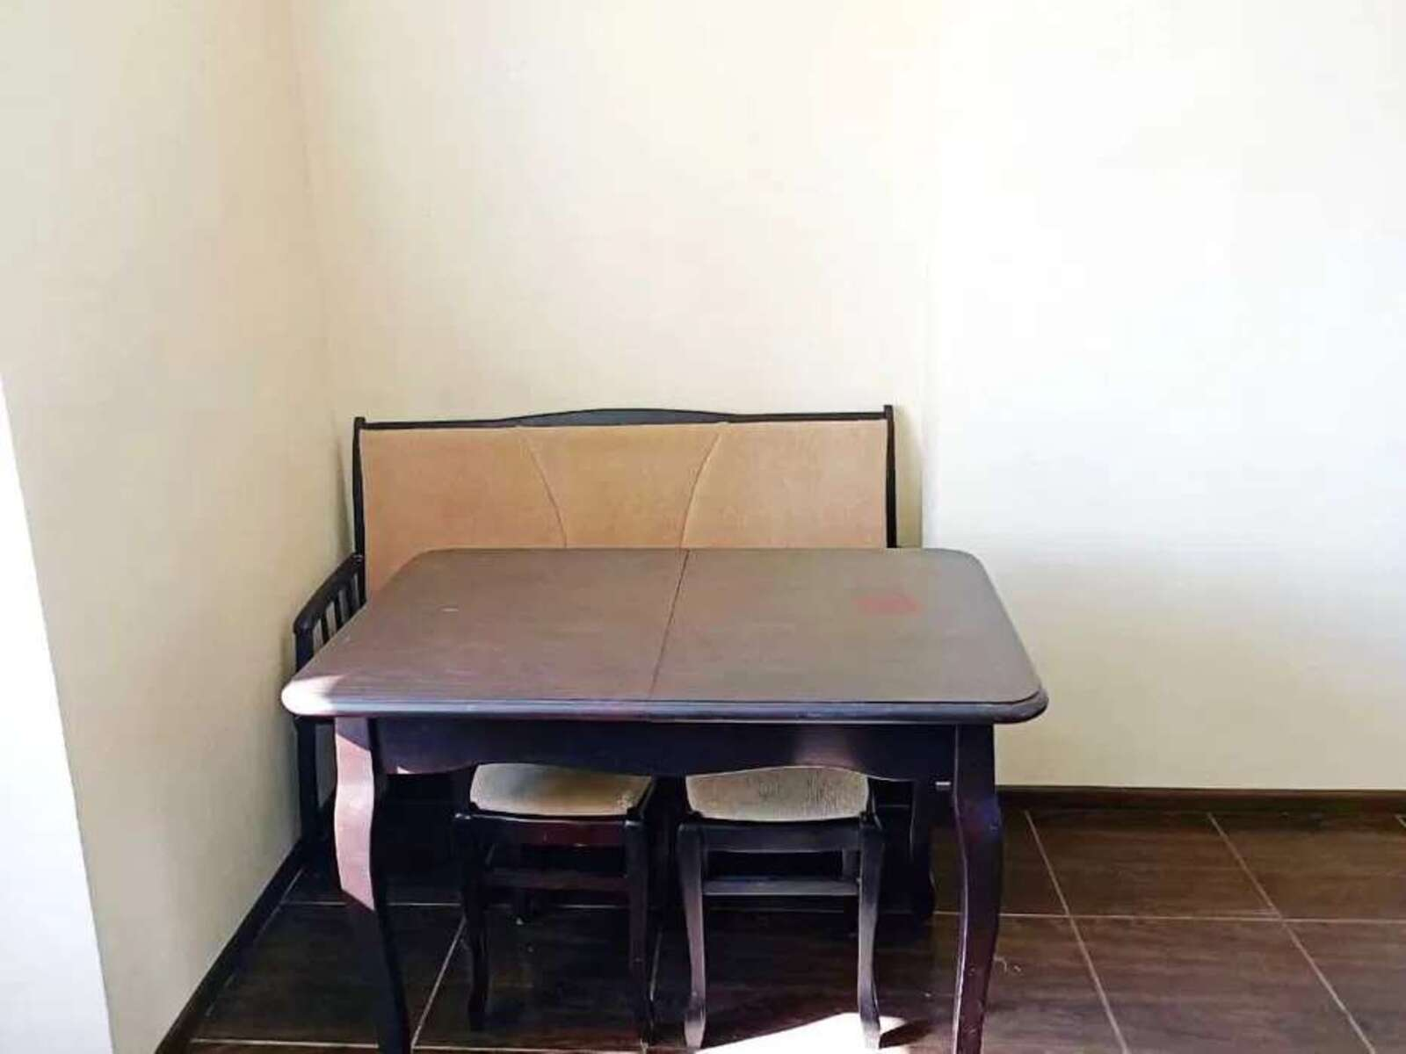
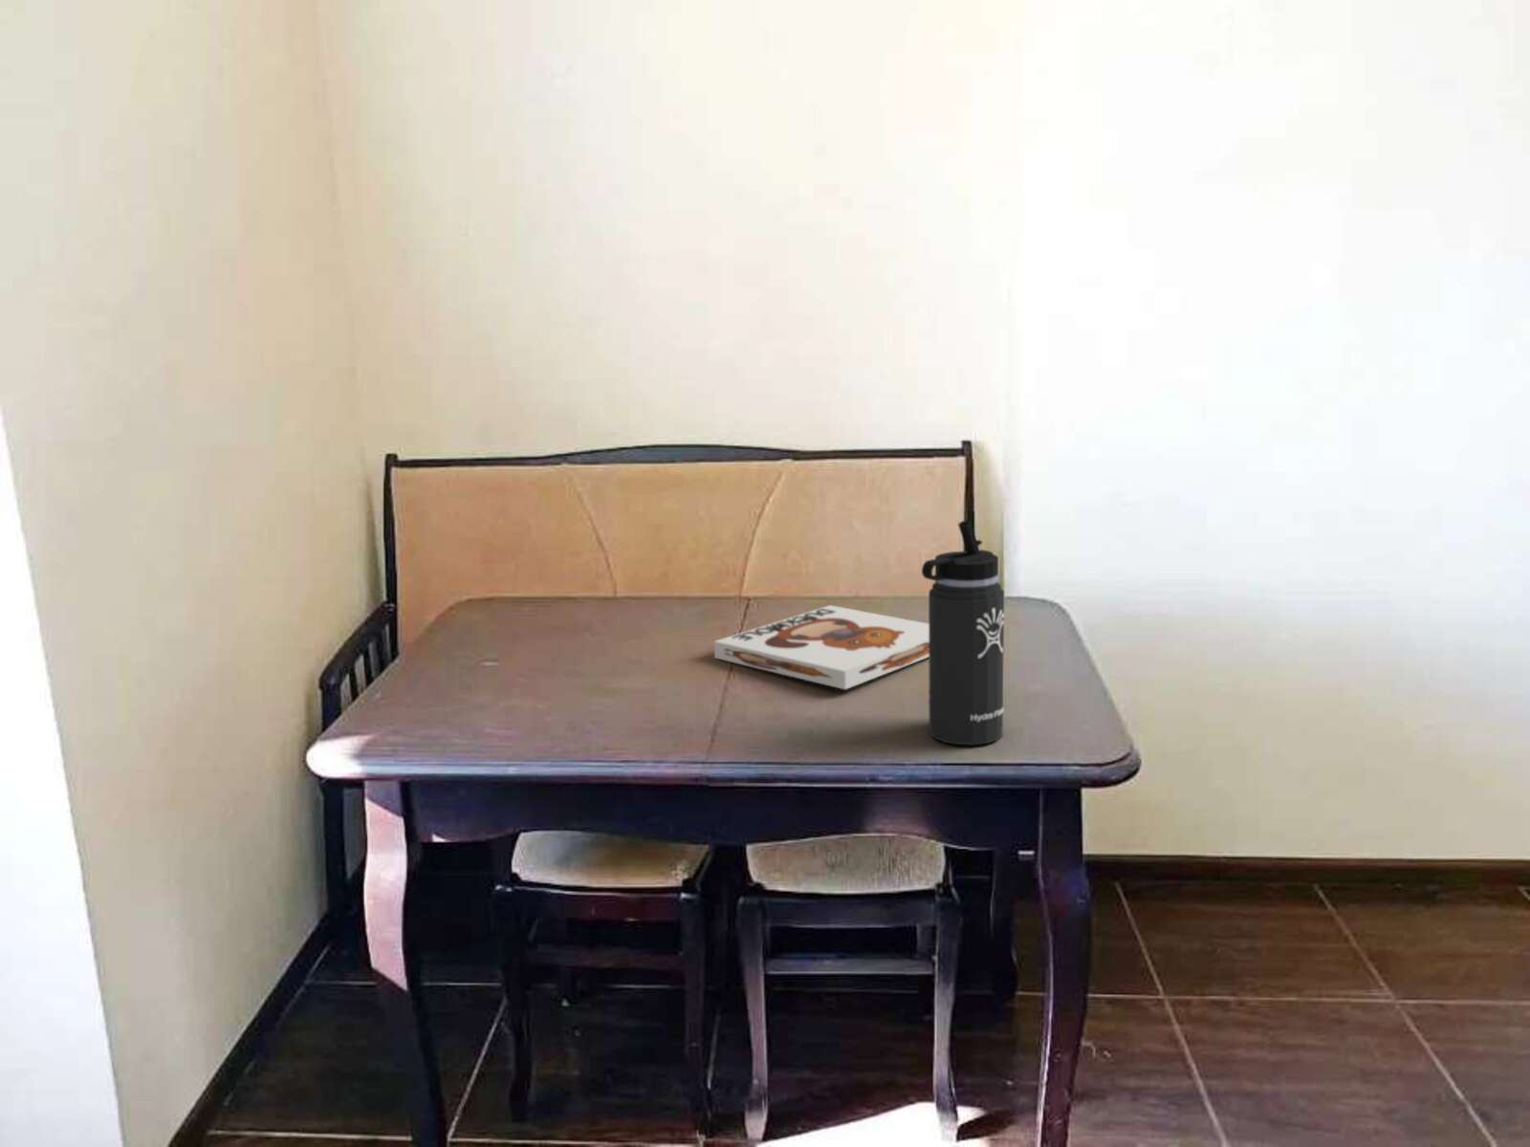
+ thermos bottle (959, 630)
+ board game (837, 642)
